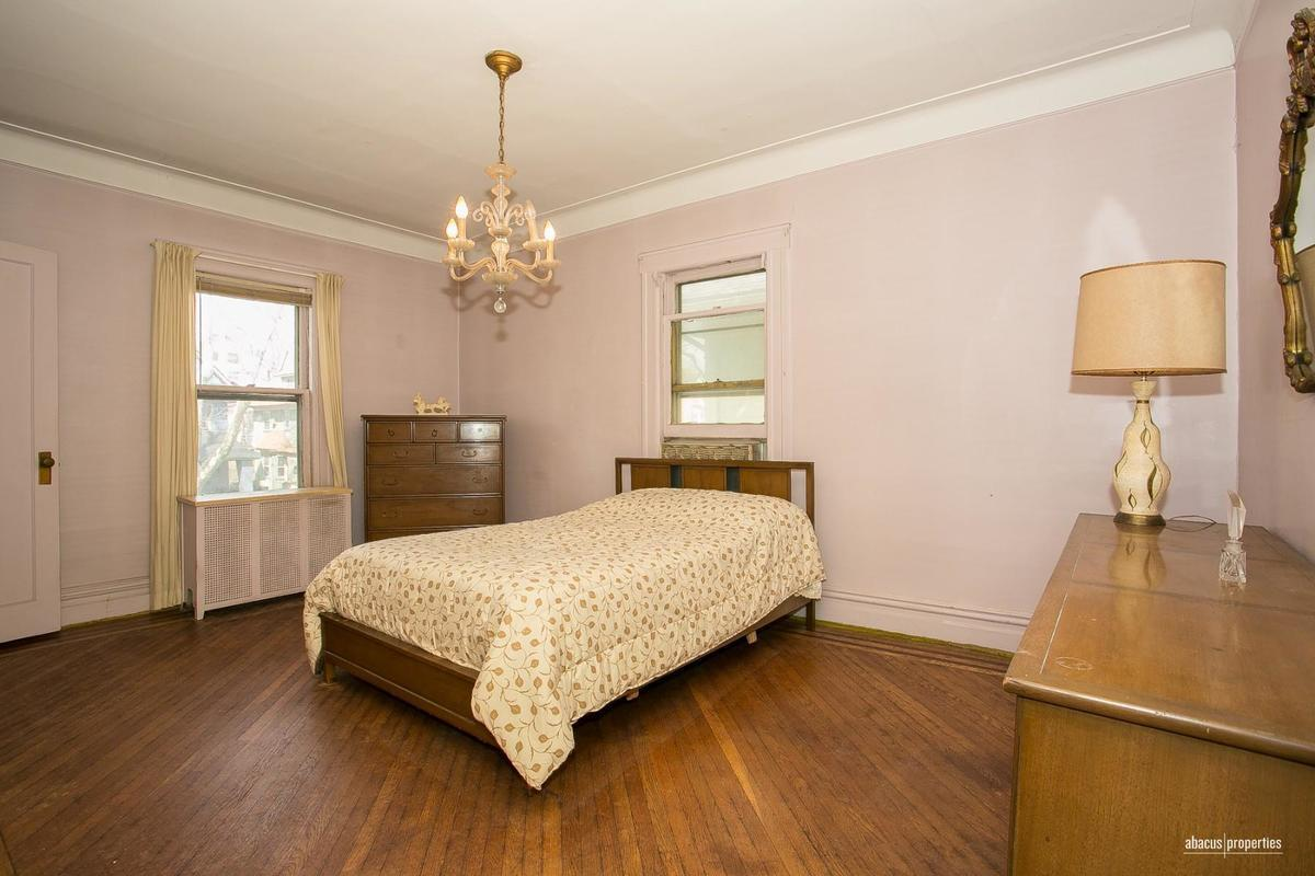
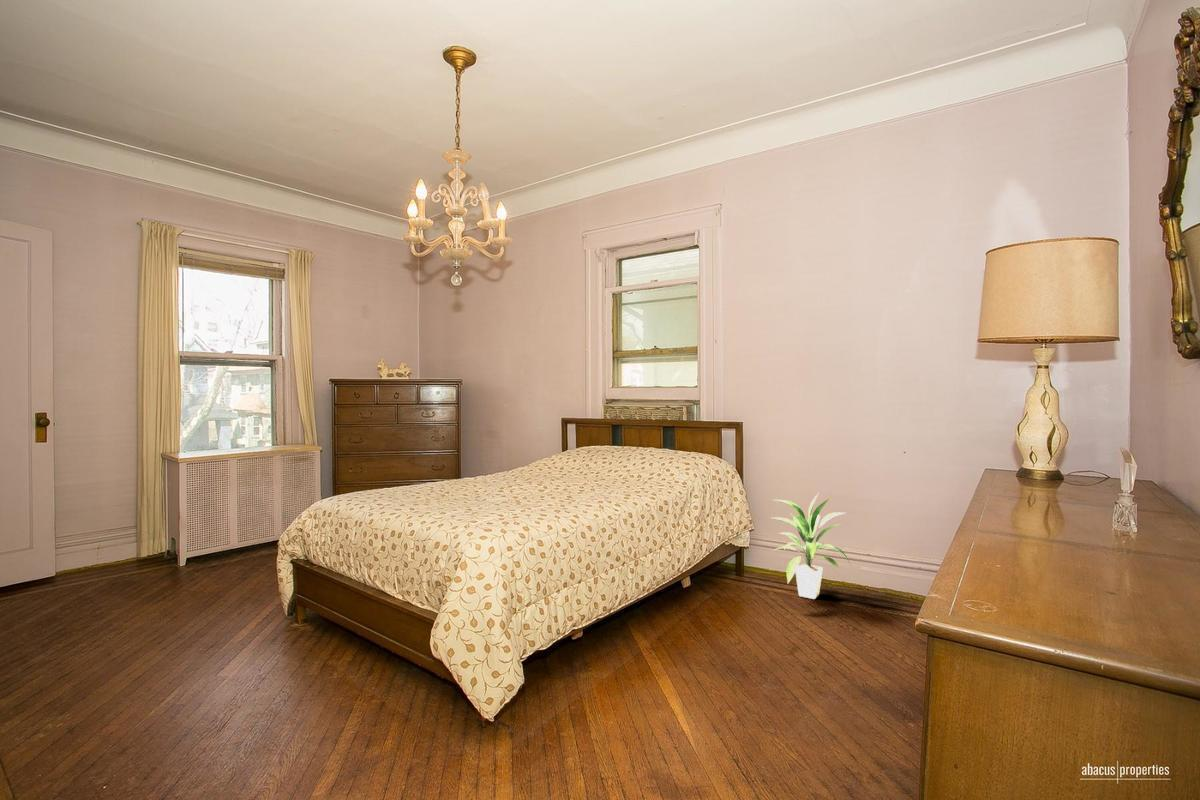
+ indoor plant (805, 543)
